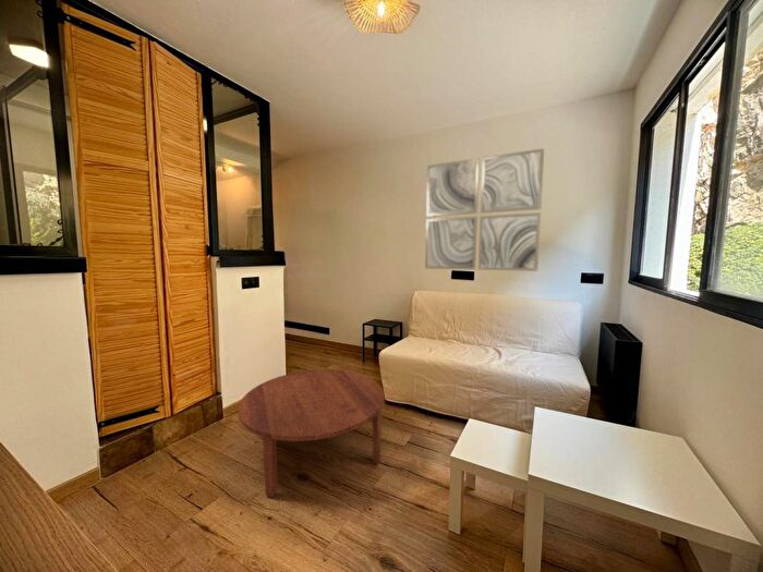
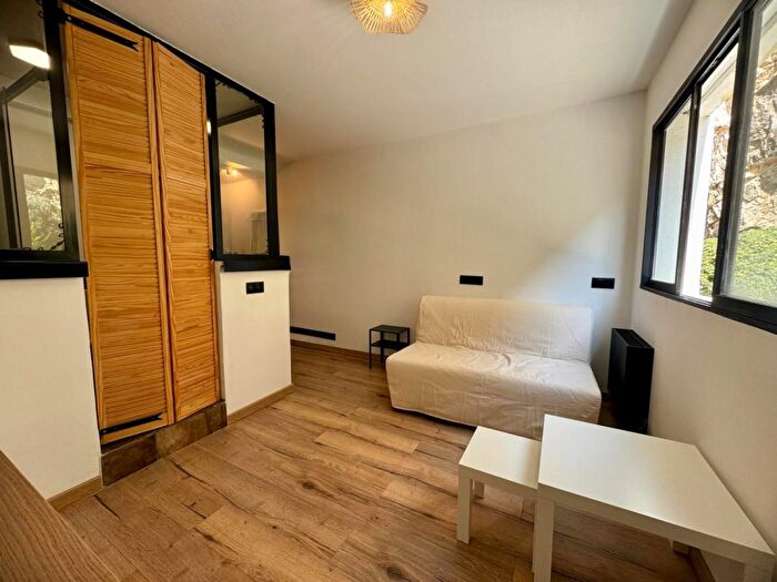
- wall art (480, 216)
- coffee table (315, 421)
